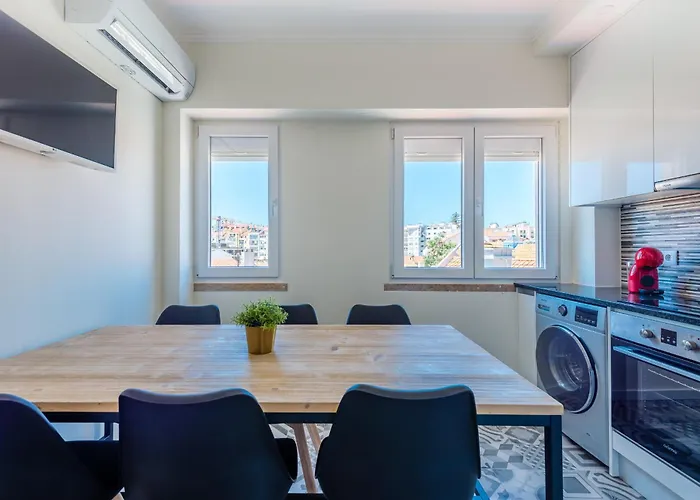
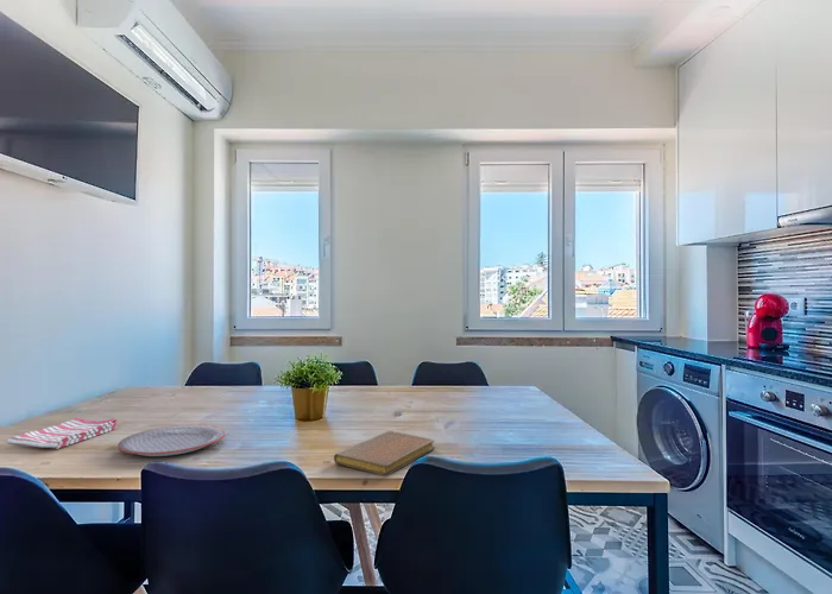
+ notebook (386, 450)
+ dish towel (65, 431)
+ plate (174, 441)
